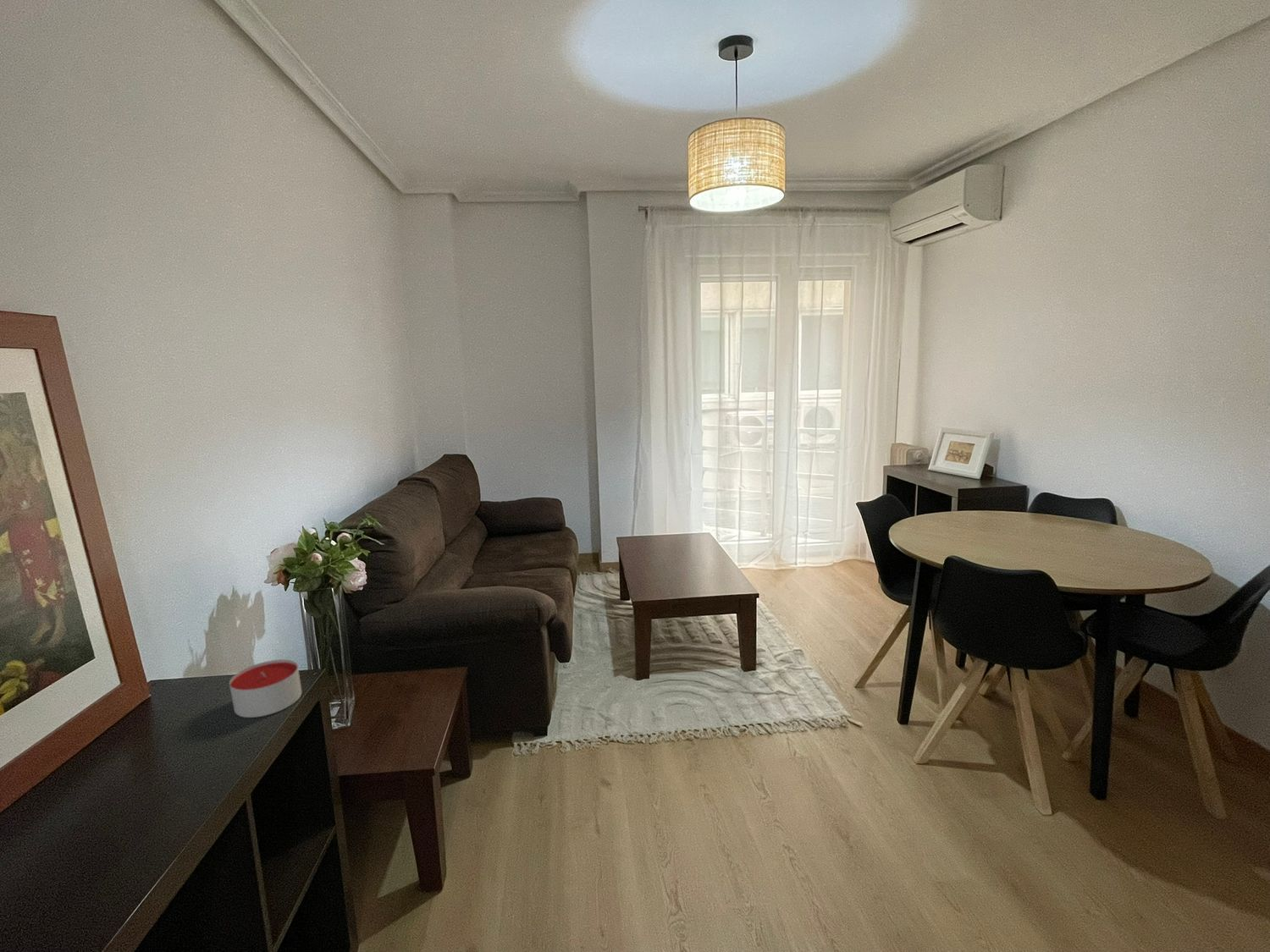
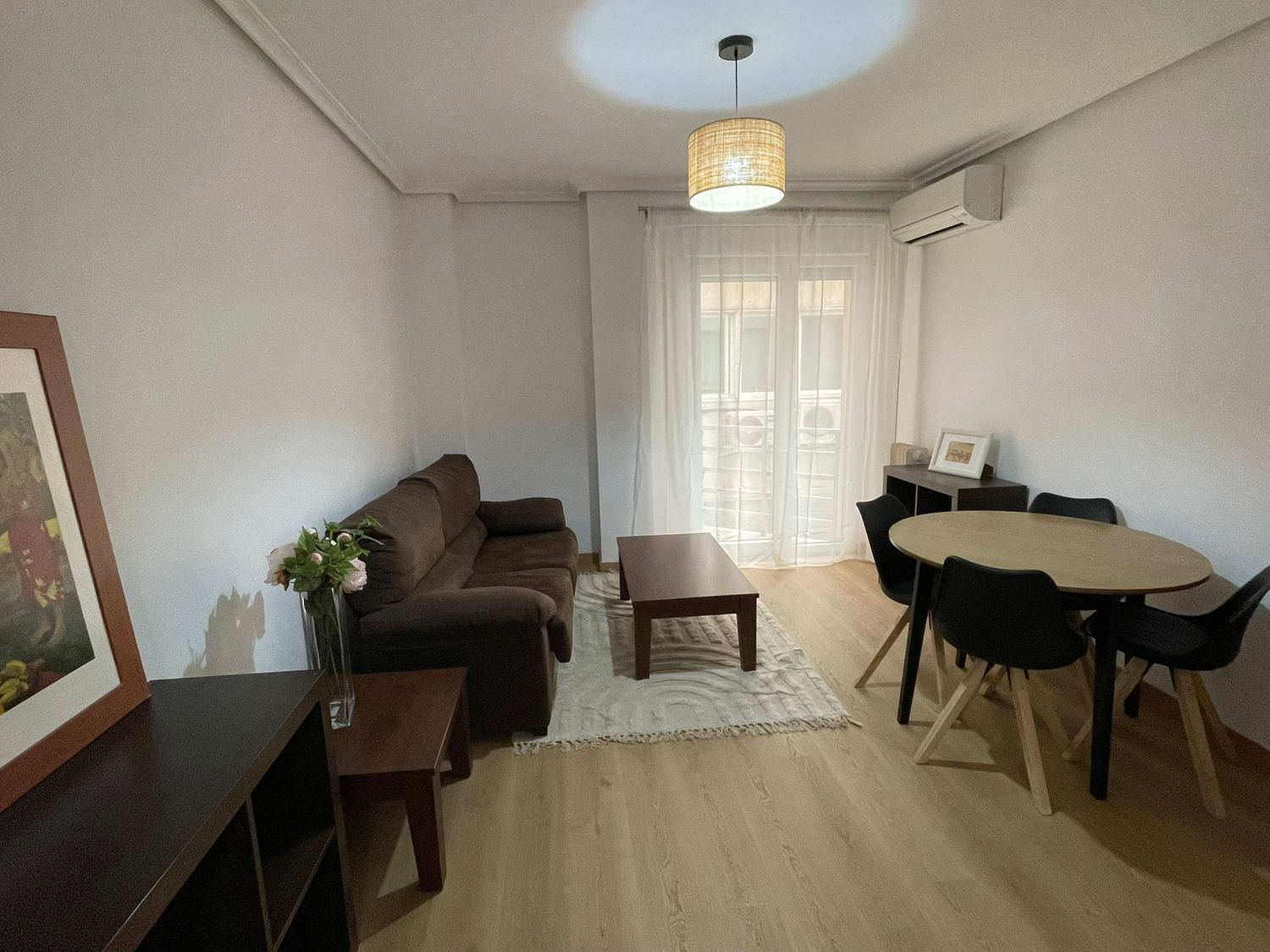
- candle (266, 686)
